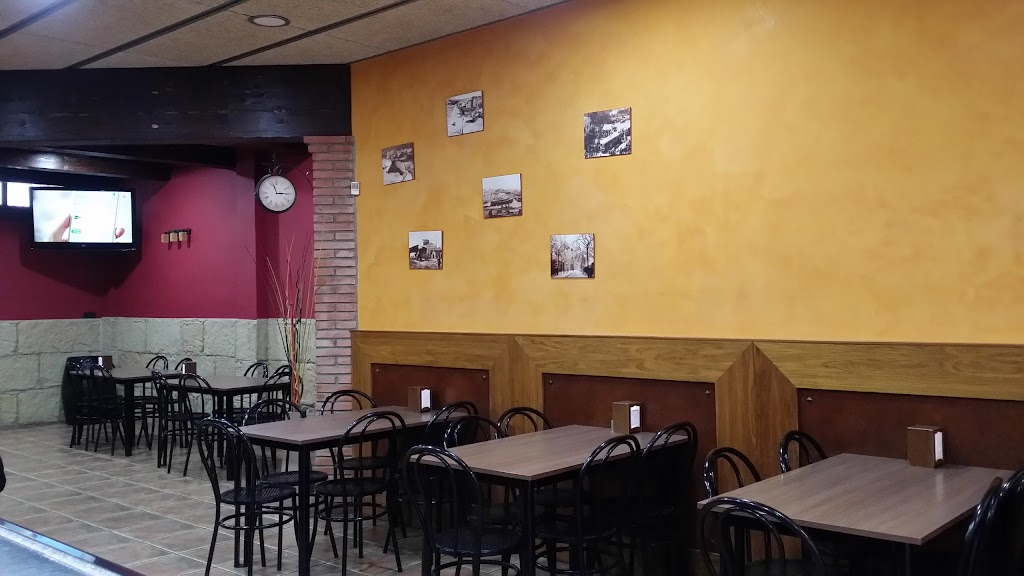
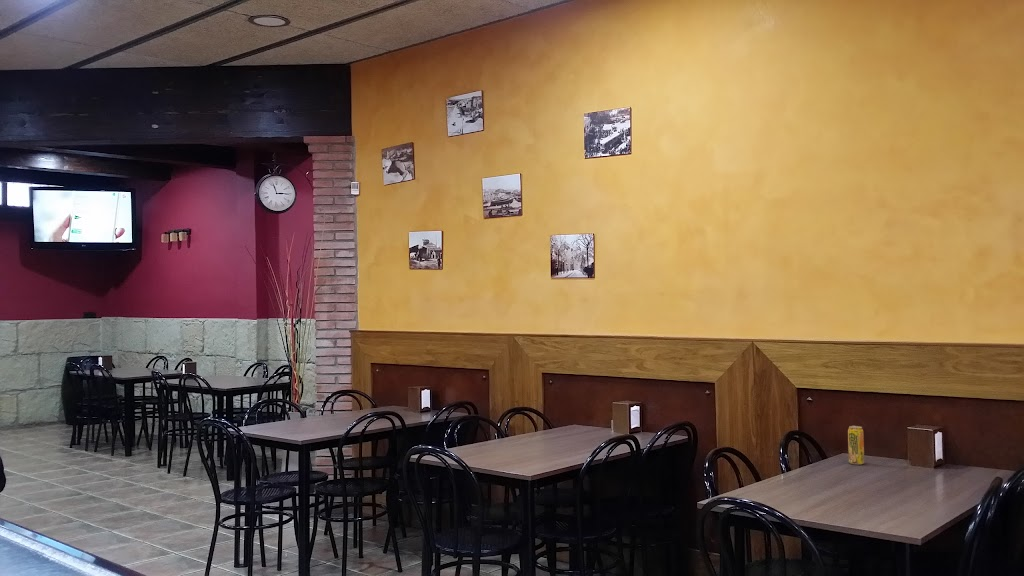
+ beverage can (856, 444)
